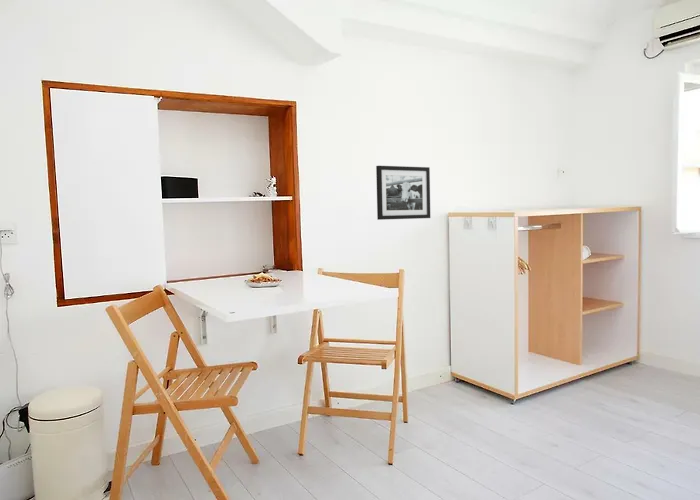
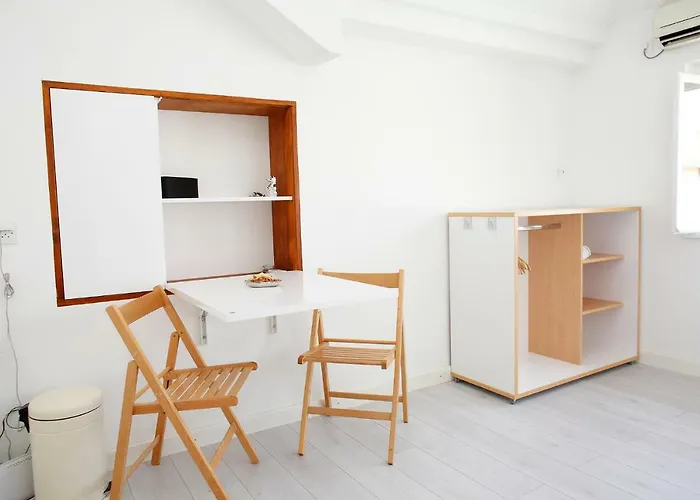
- picture frame (404, 192)
